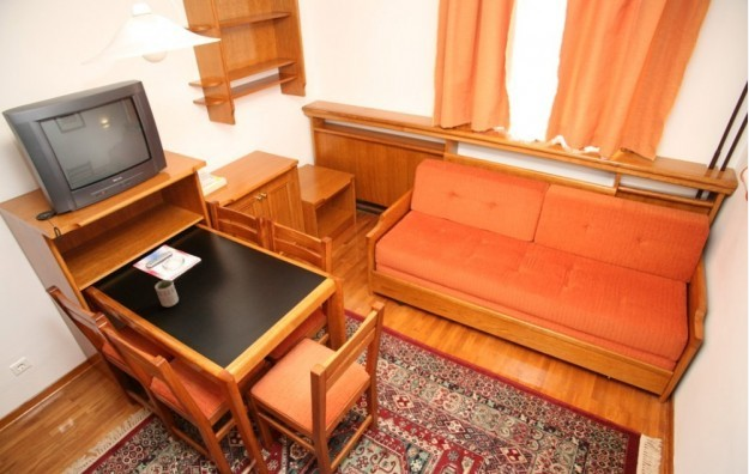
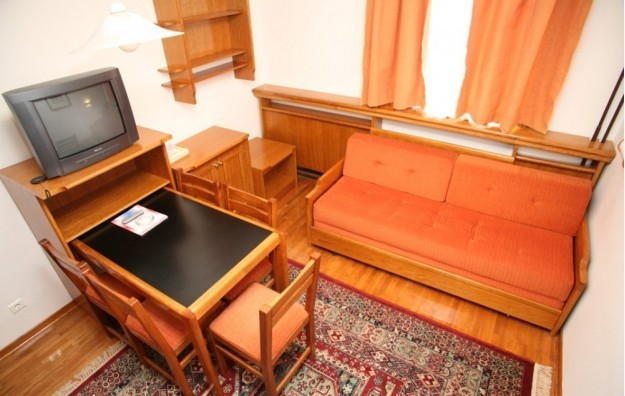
- cup (167, 293)
